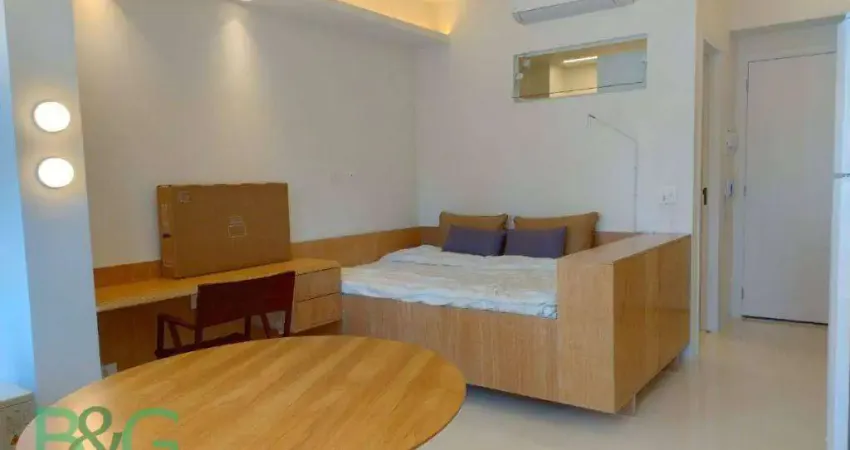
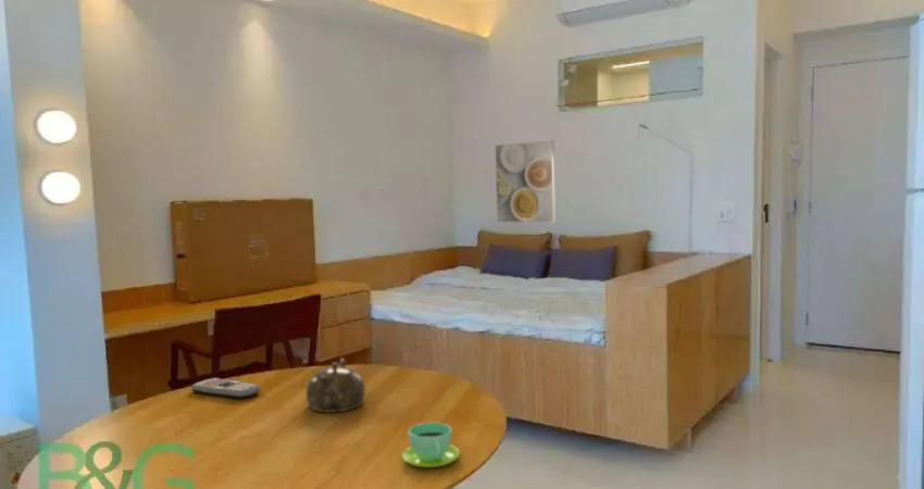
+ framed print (524, 183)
+ remote control (227, 388)
+ cup (429, 444)
+ teapot (334, 385)
